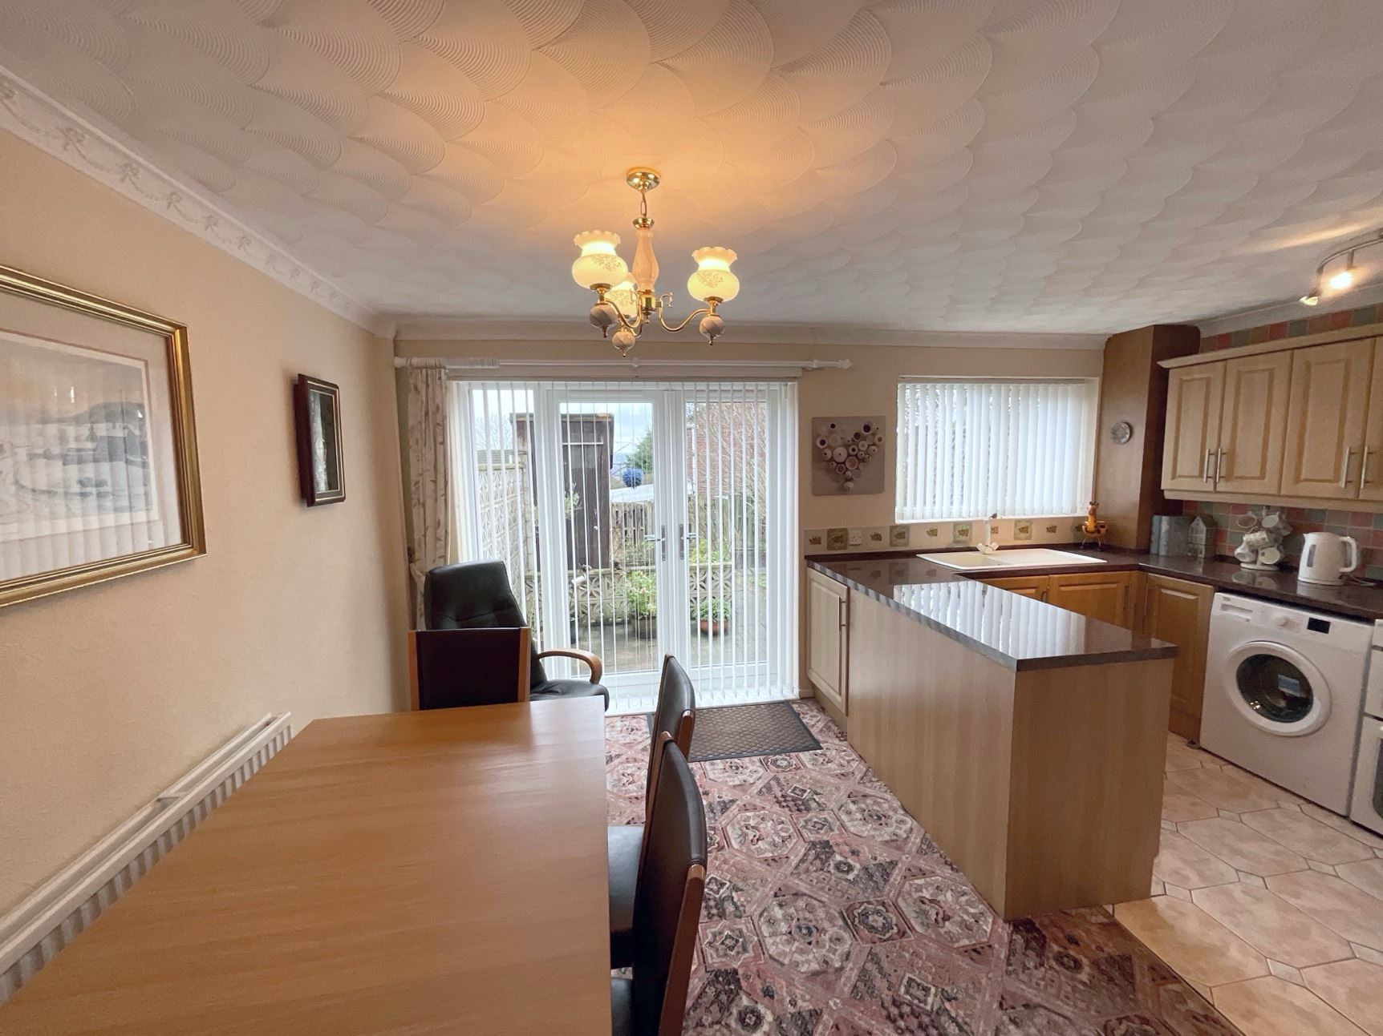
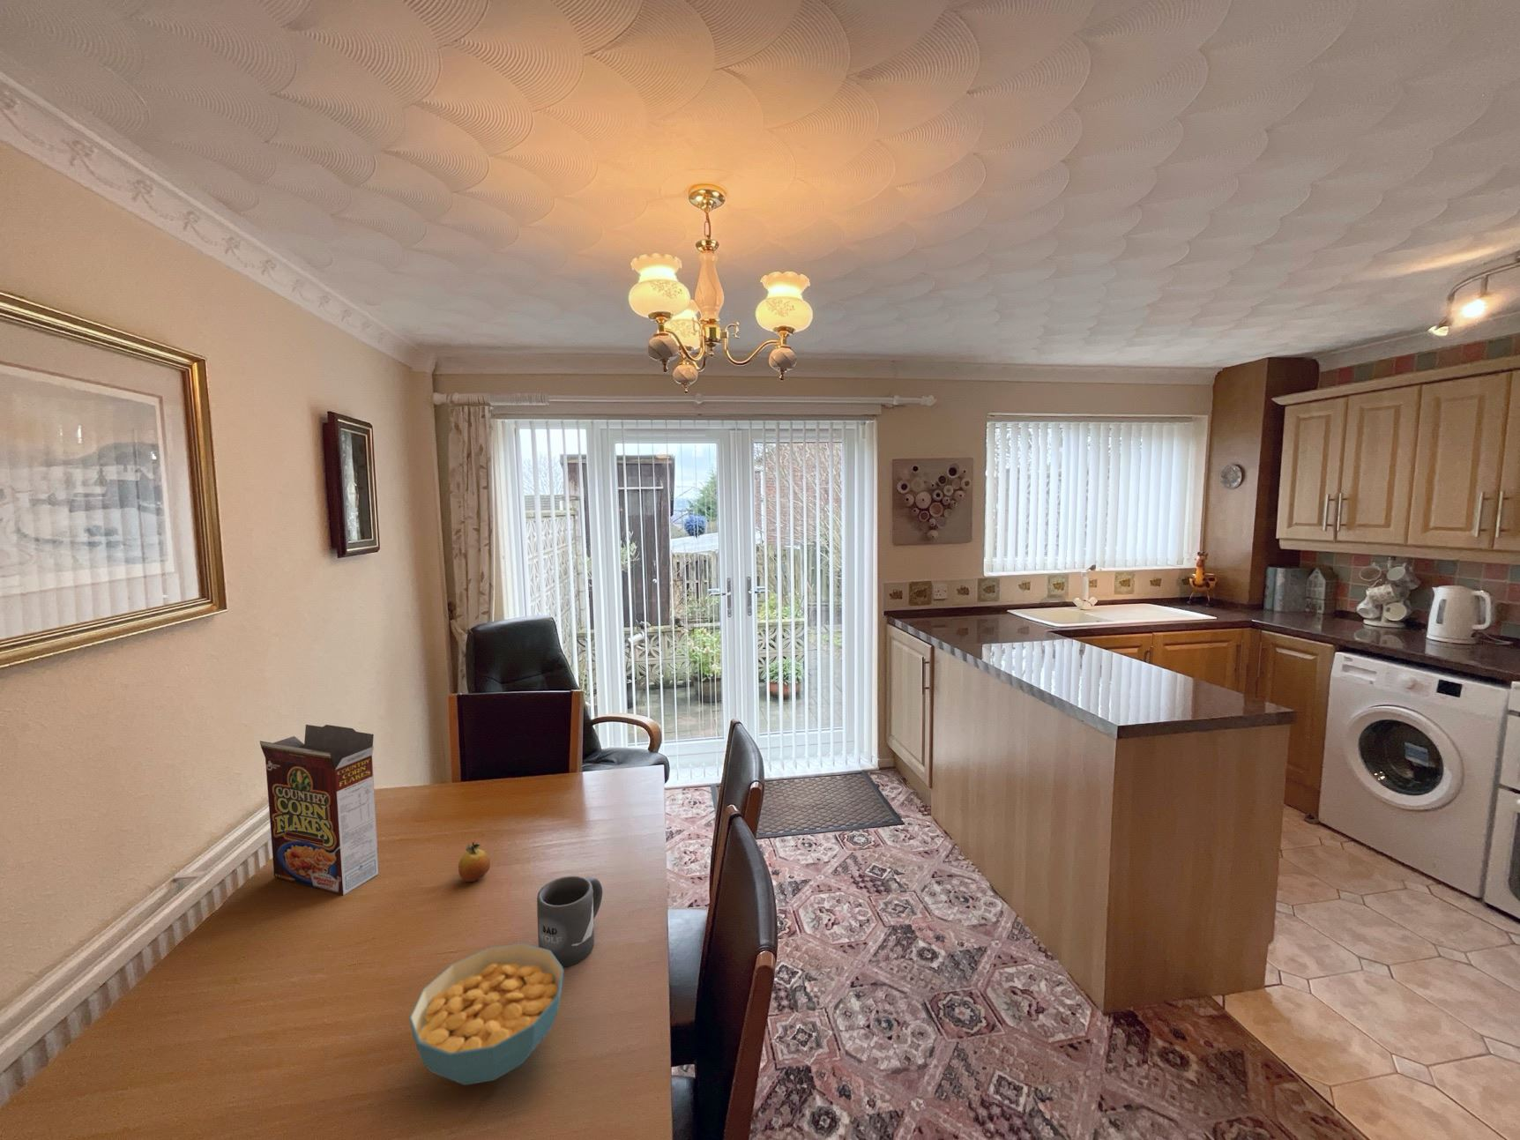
+ cereal bowl (491, 1024)
+ cereal box (321, 805)
+ fruit (473, 855)
+ mug (572, 914)
